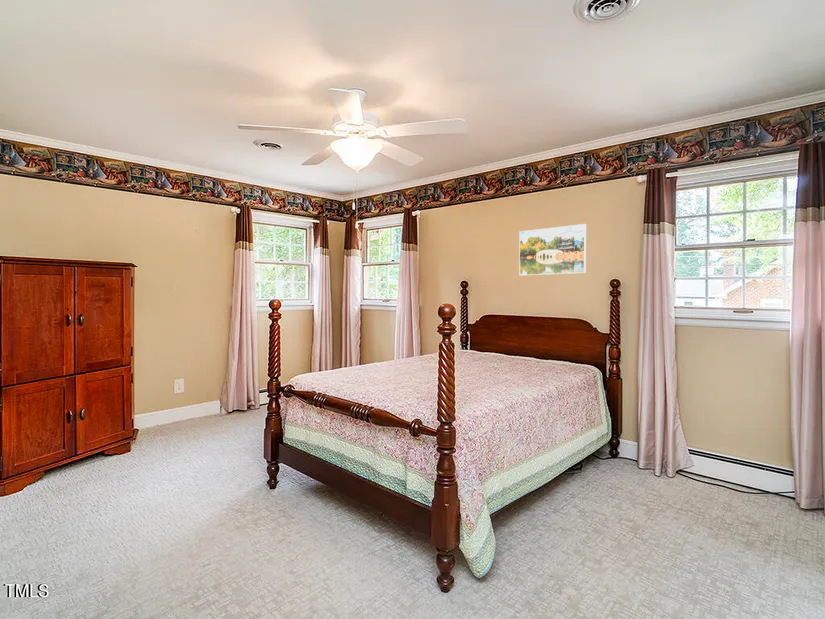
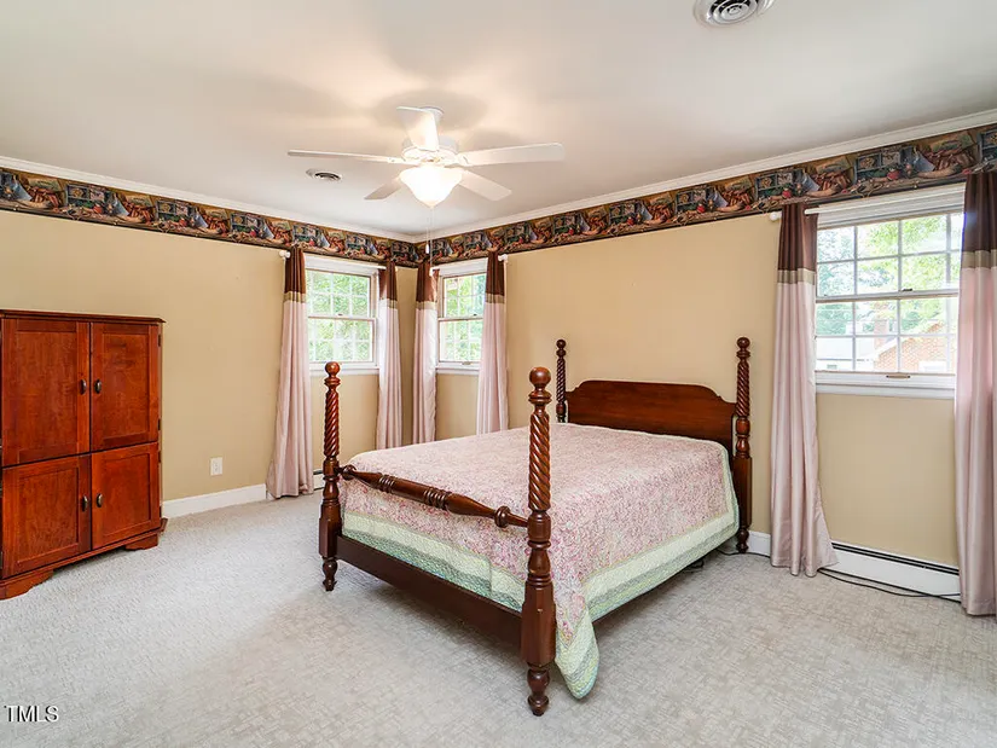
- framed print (550, 251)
